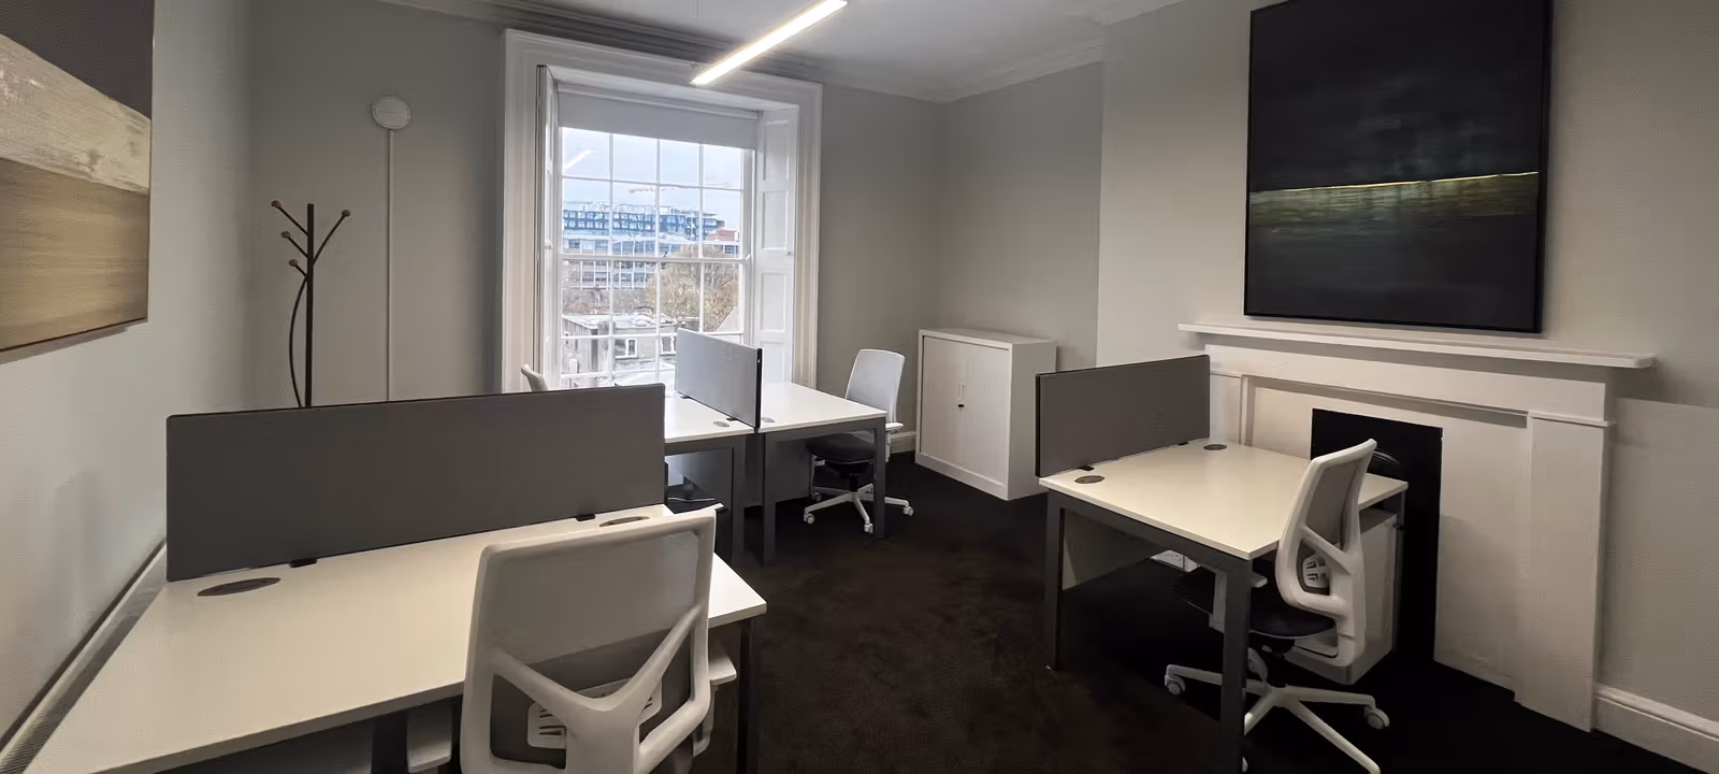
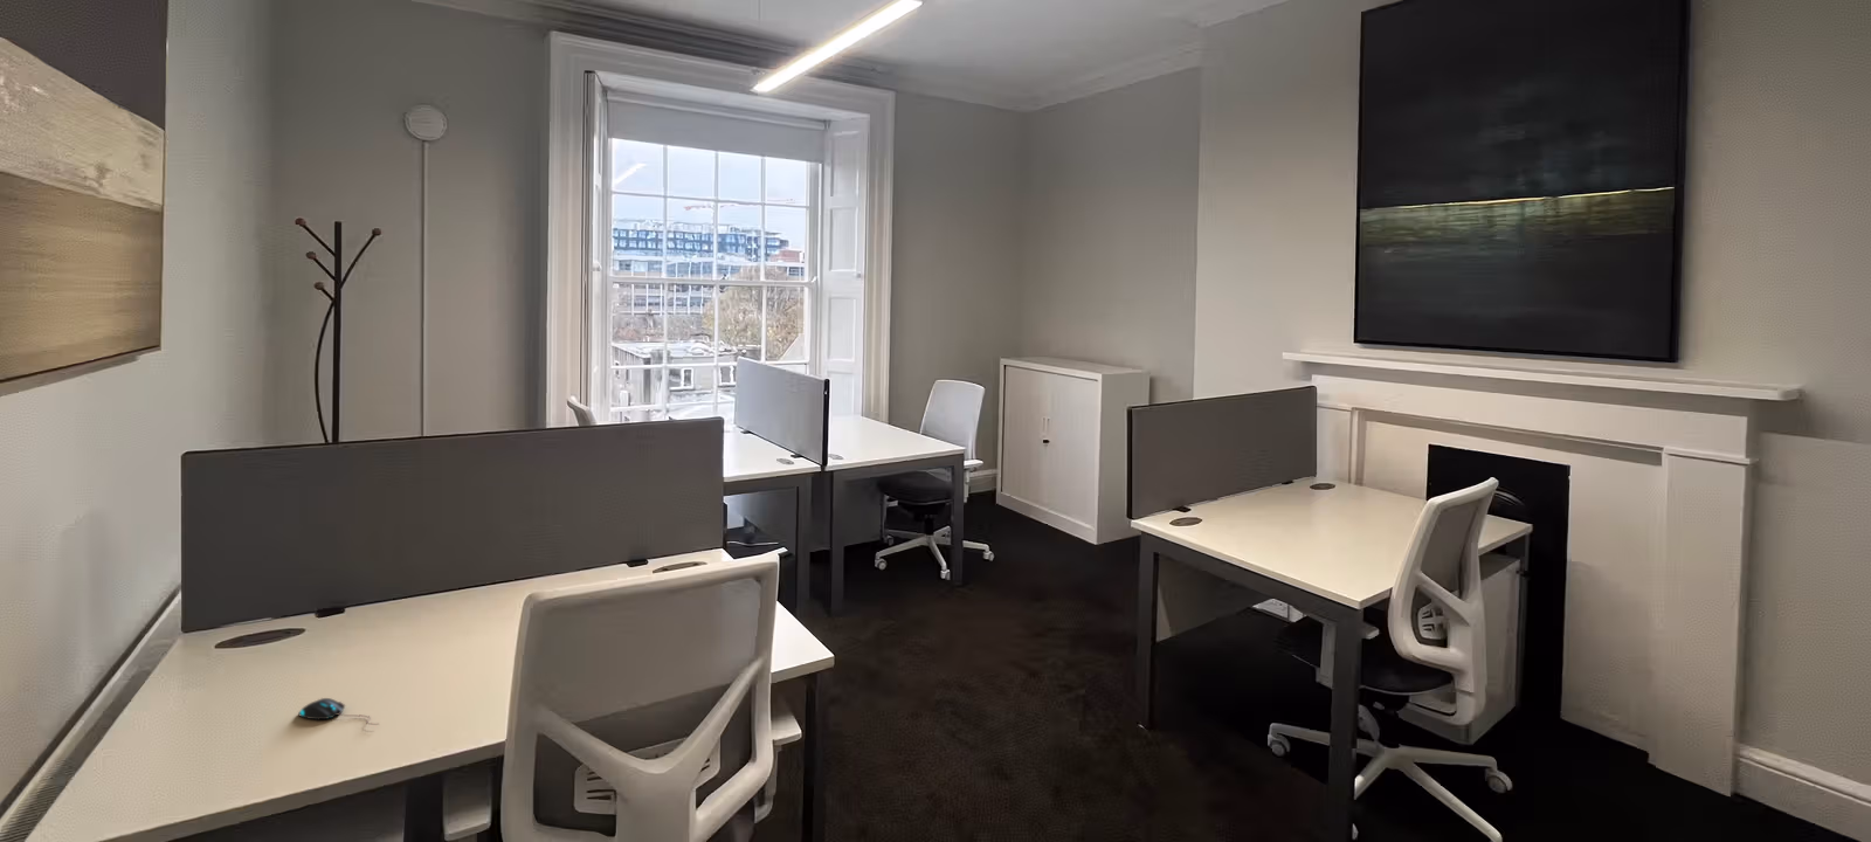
+ mouse (338, 711)
